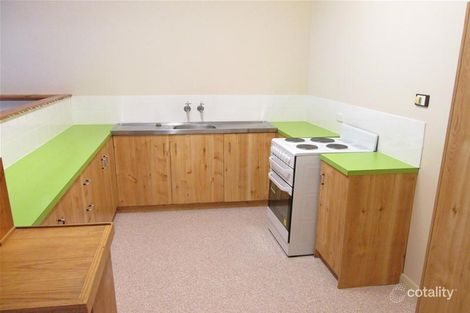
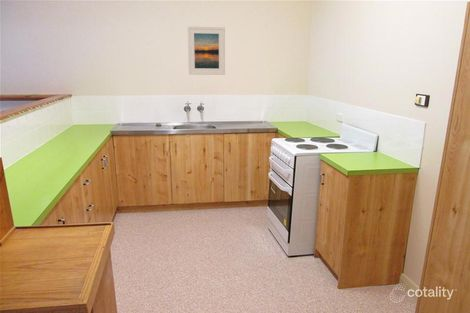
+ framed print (206, 51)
